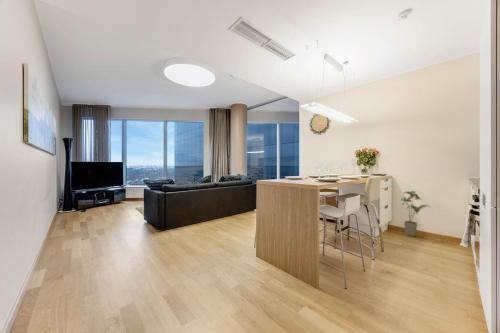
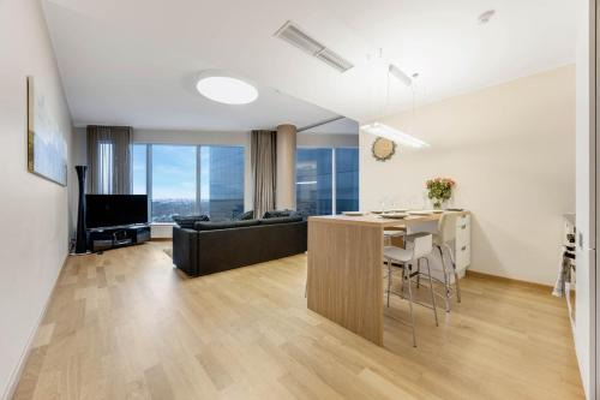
- house plant (414, 213)
